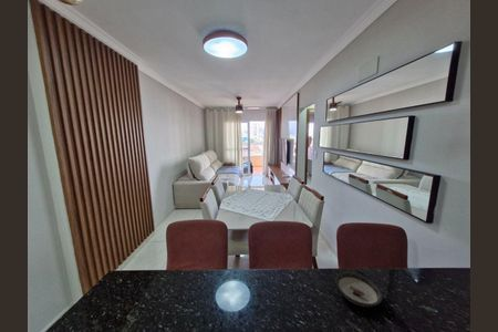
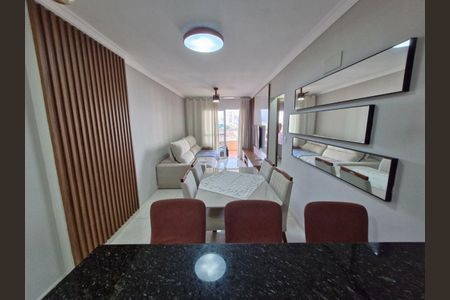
- saucer (356, 290)
